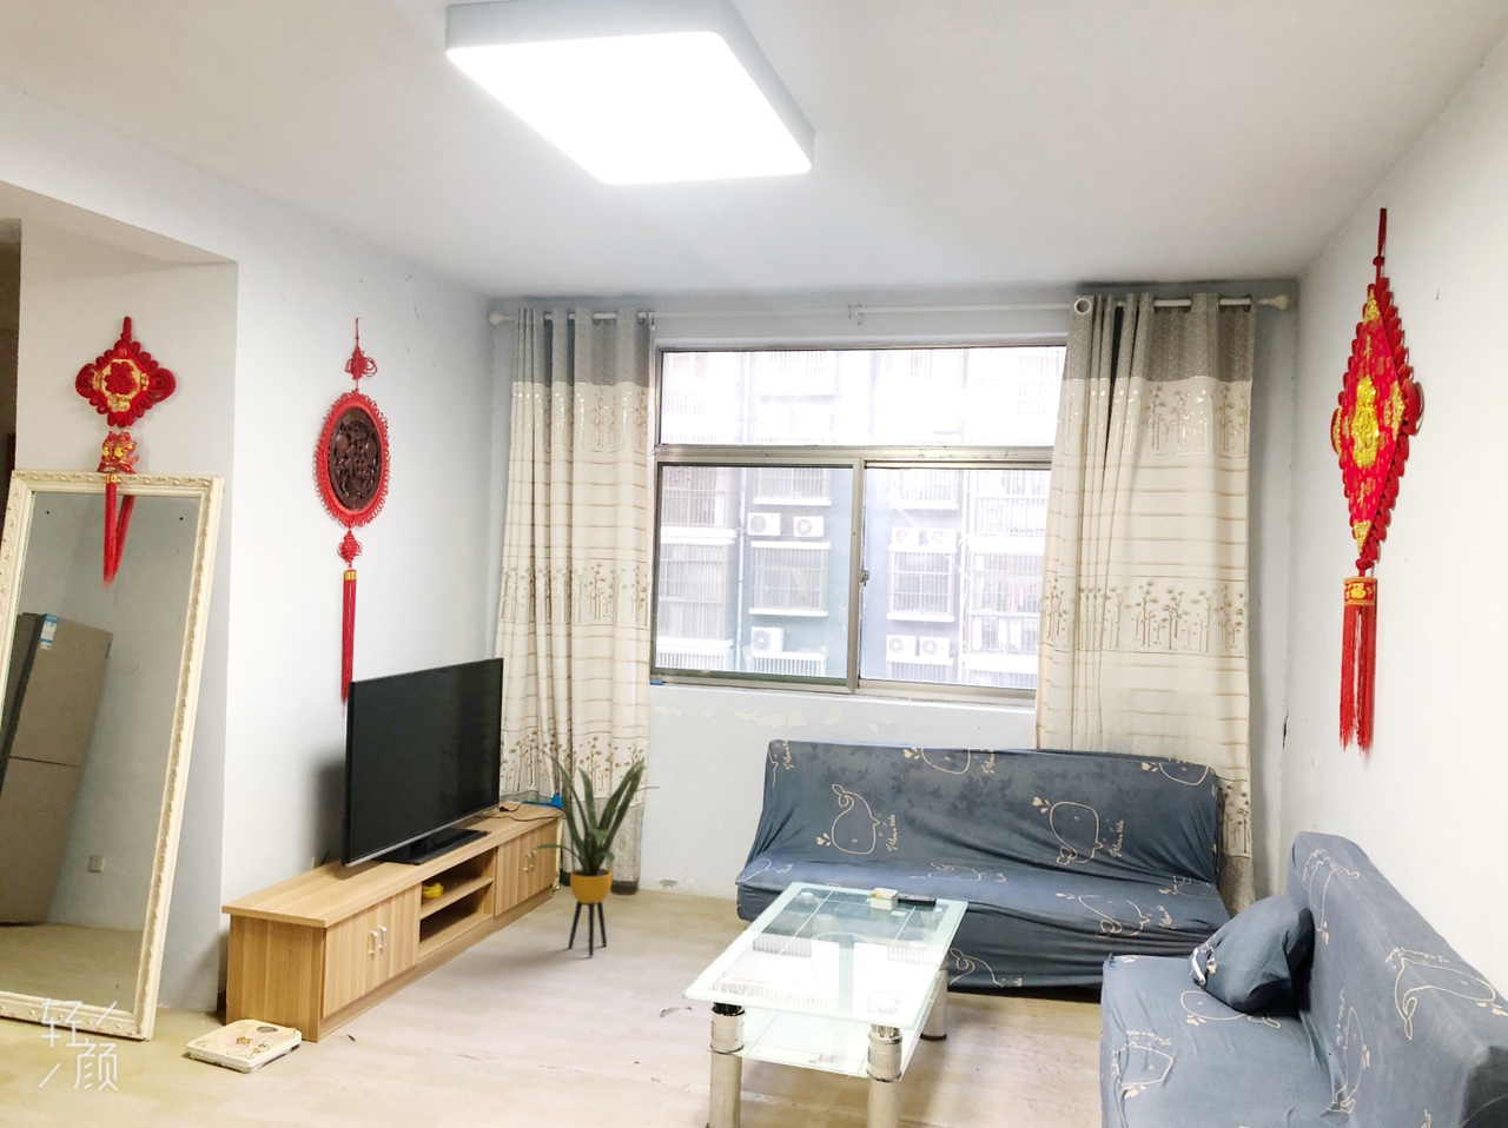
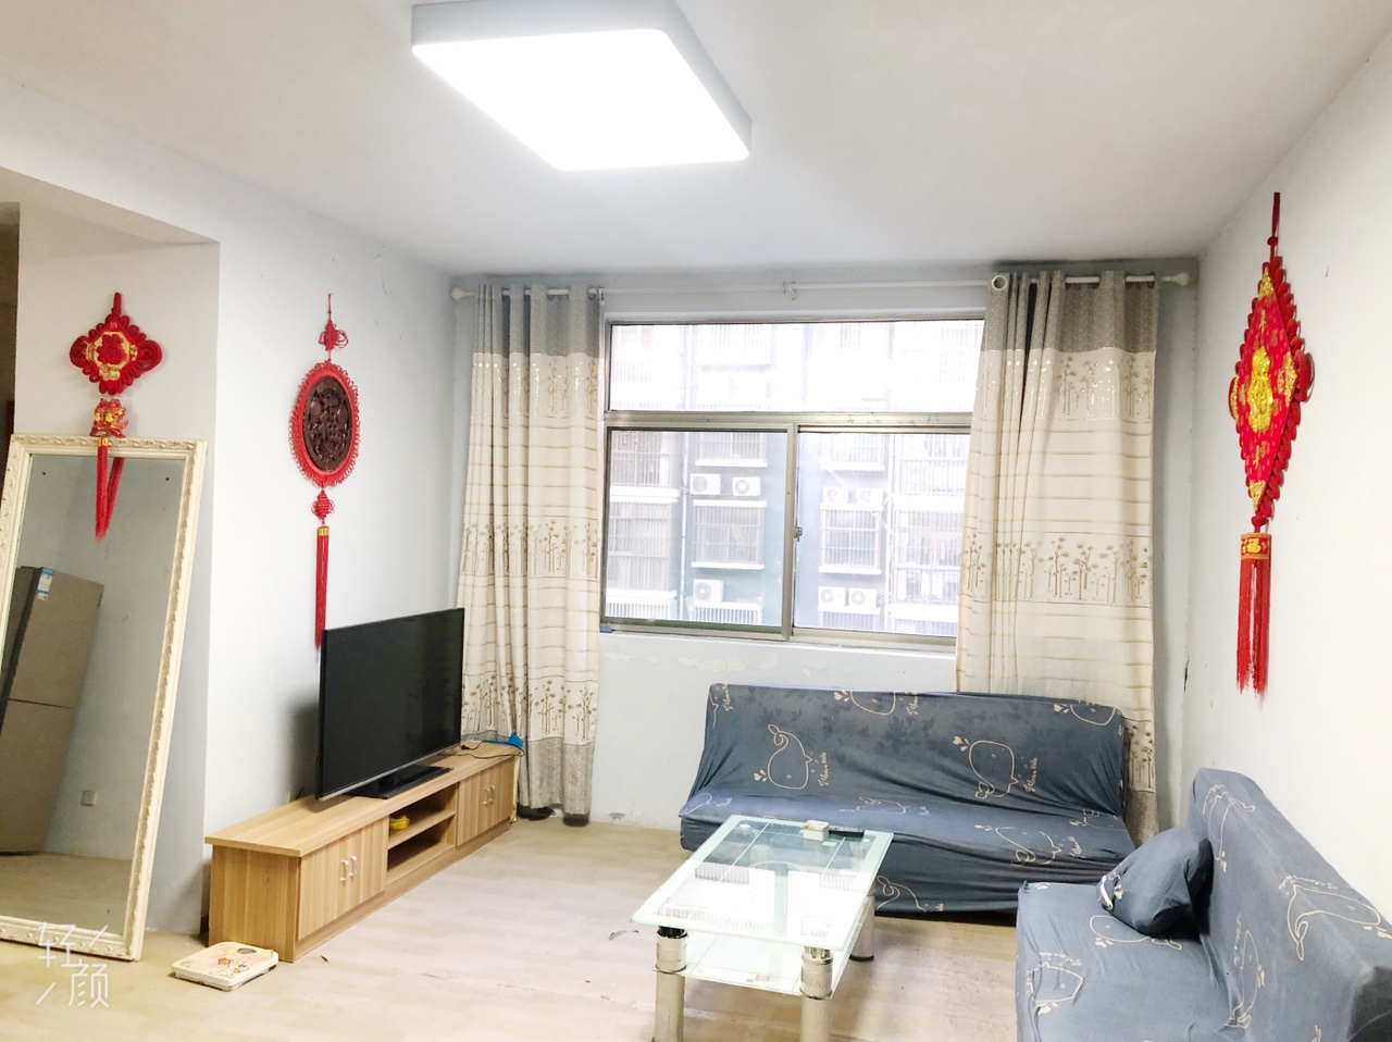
- house plant (588, 846)
